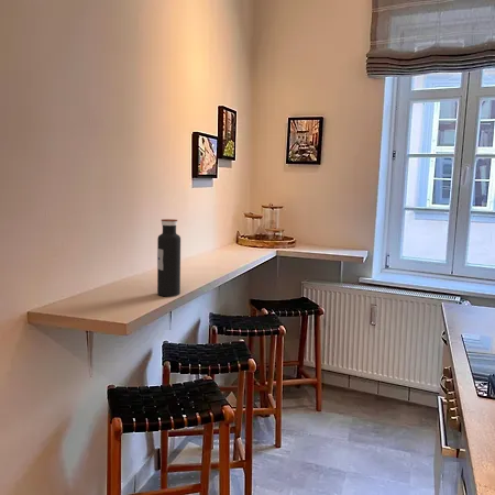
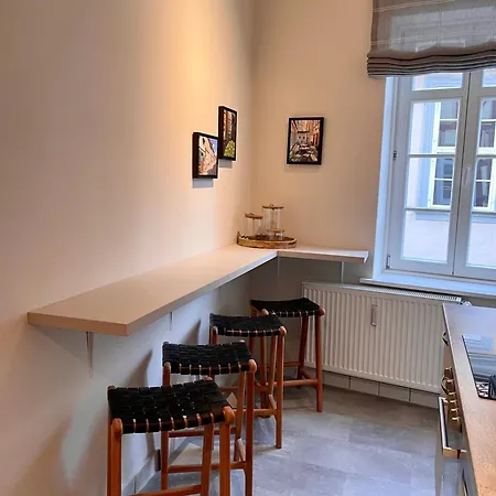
- water bottle (168, 256)
